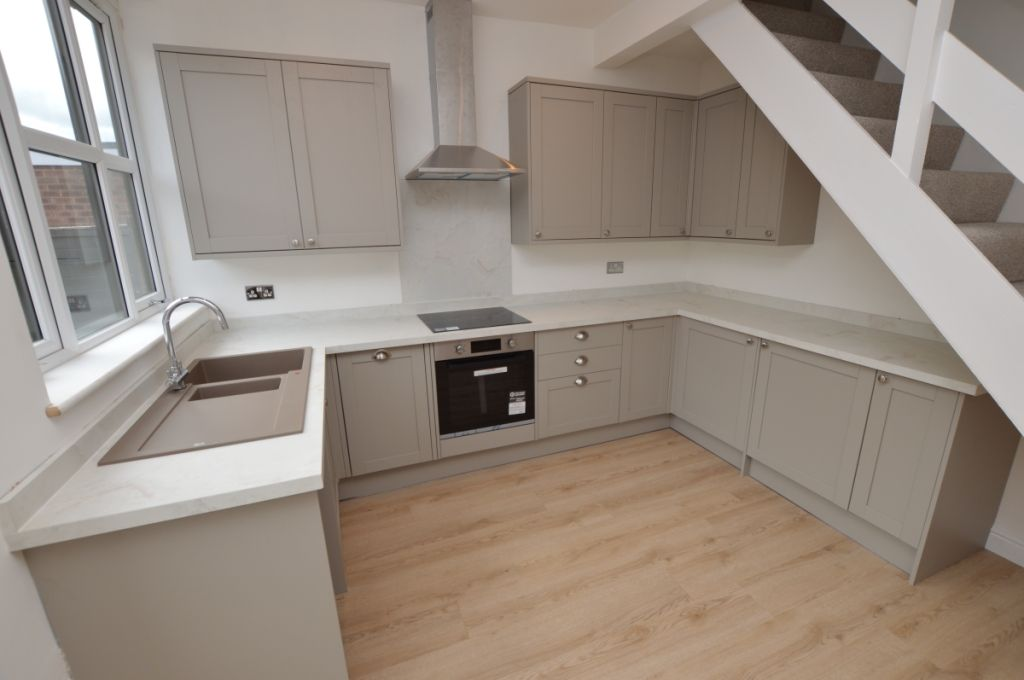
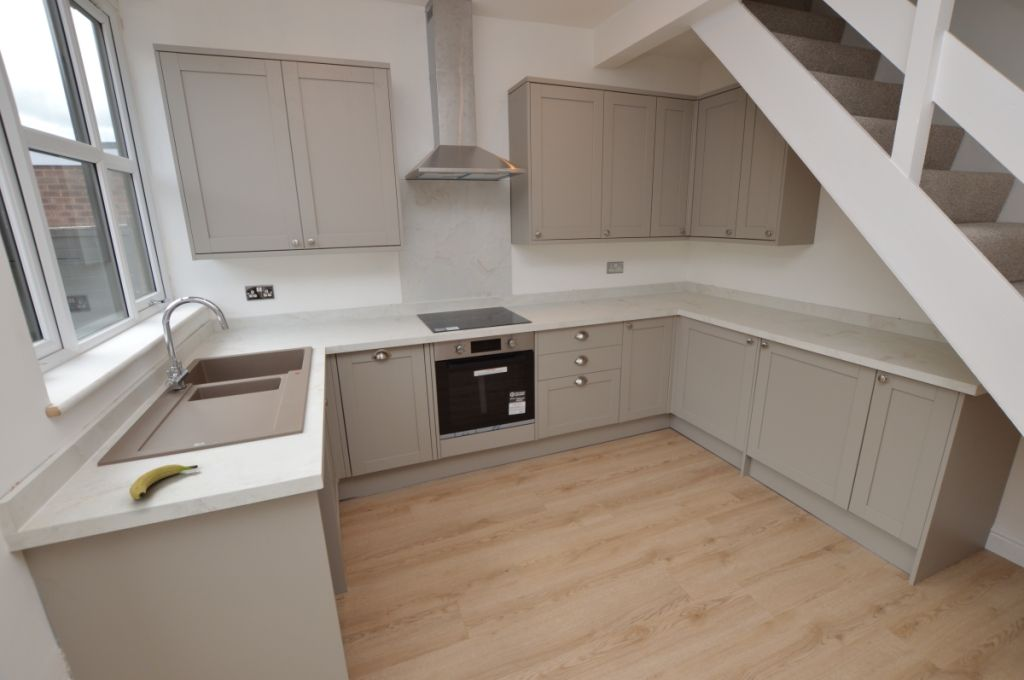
+ fruit (164, 477)
